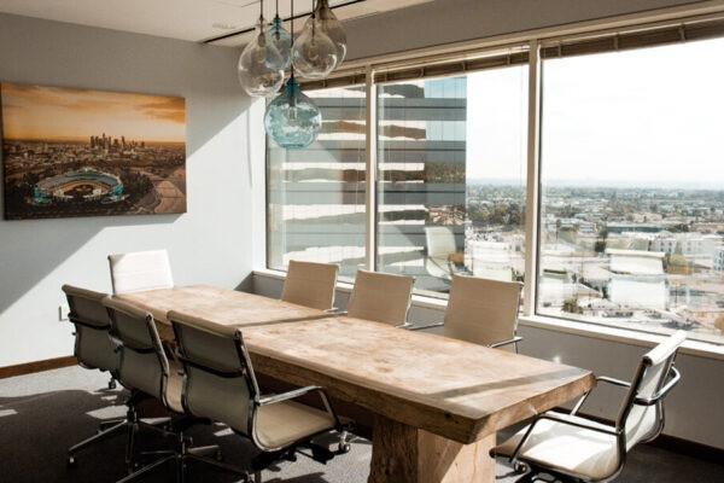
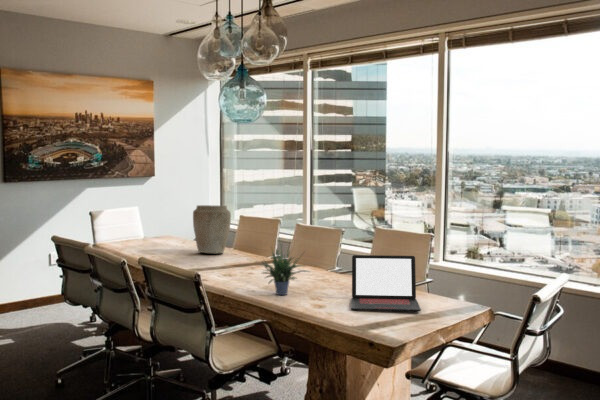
+ laptop (384, 282)
+ vase (212, 229)
+ potted plant (284, 265)
